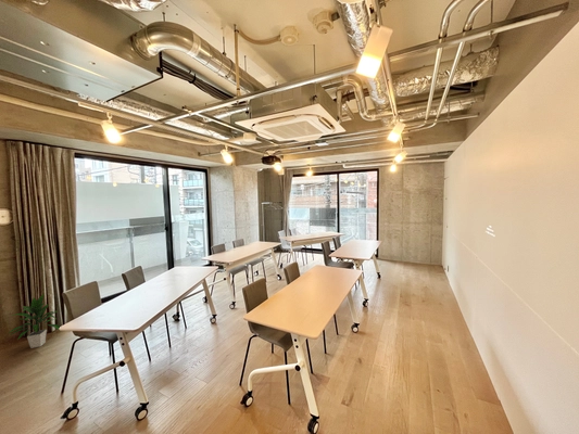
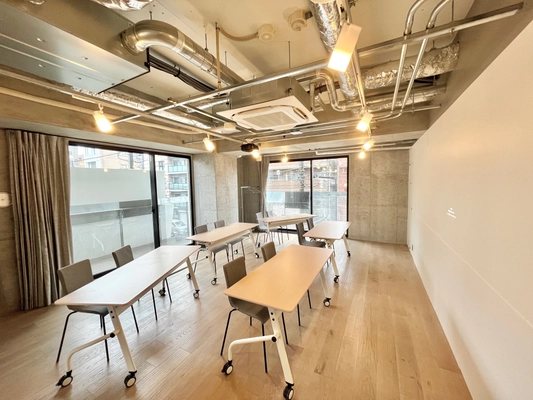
- indoor plant (37, 321)
